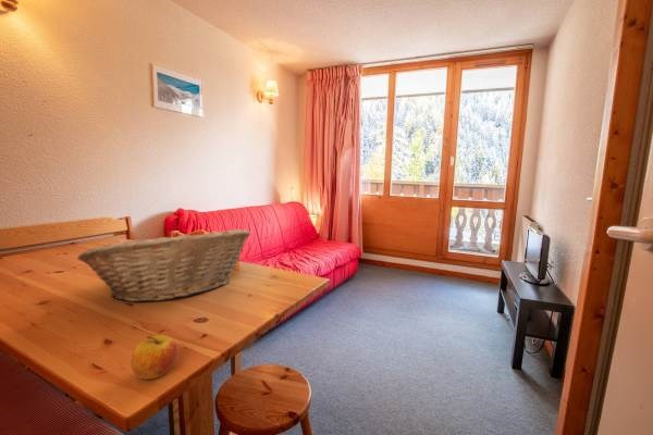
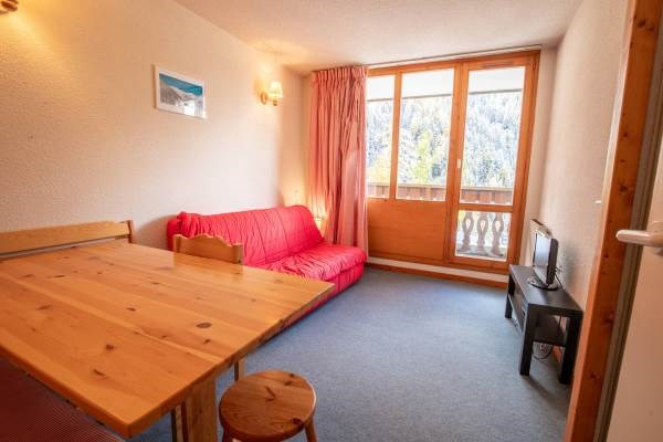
- apple (155, 352)
- fruit basket (175, 256)
